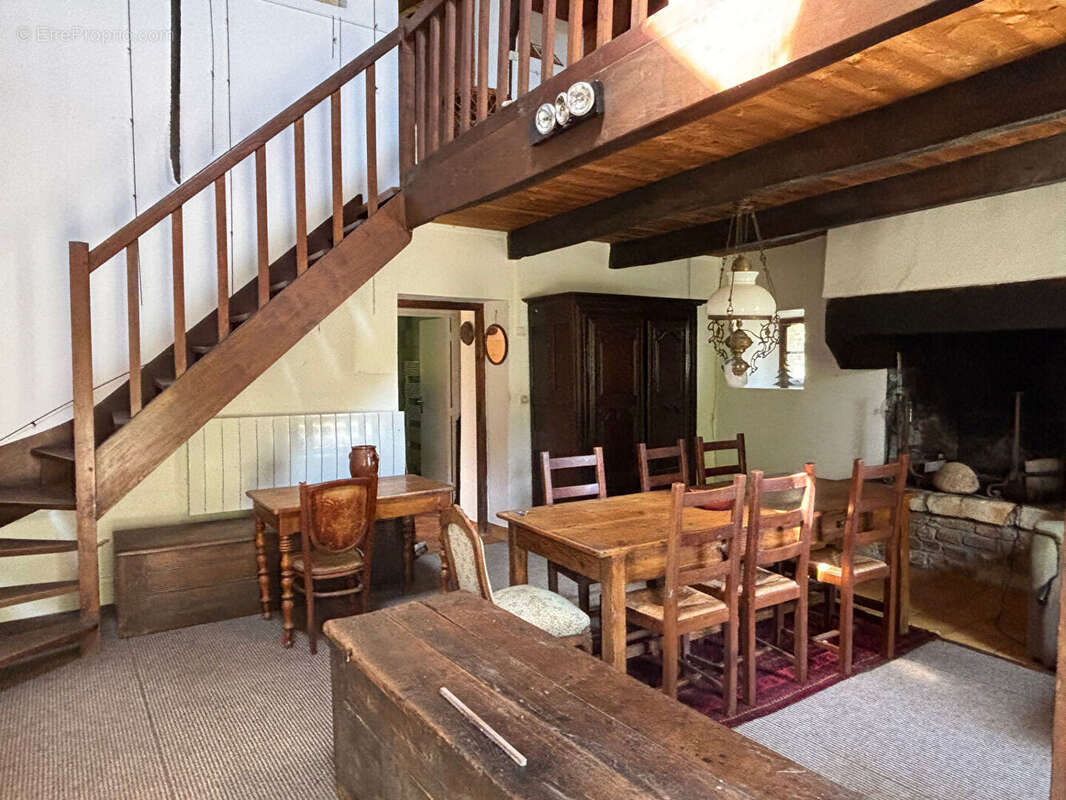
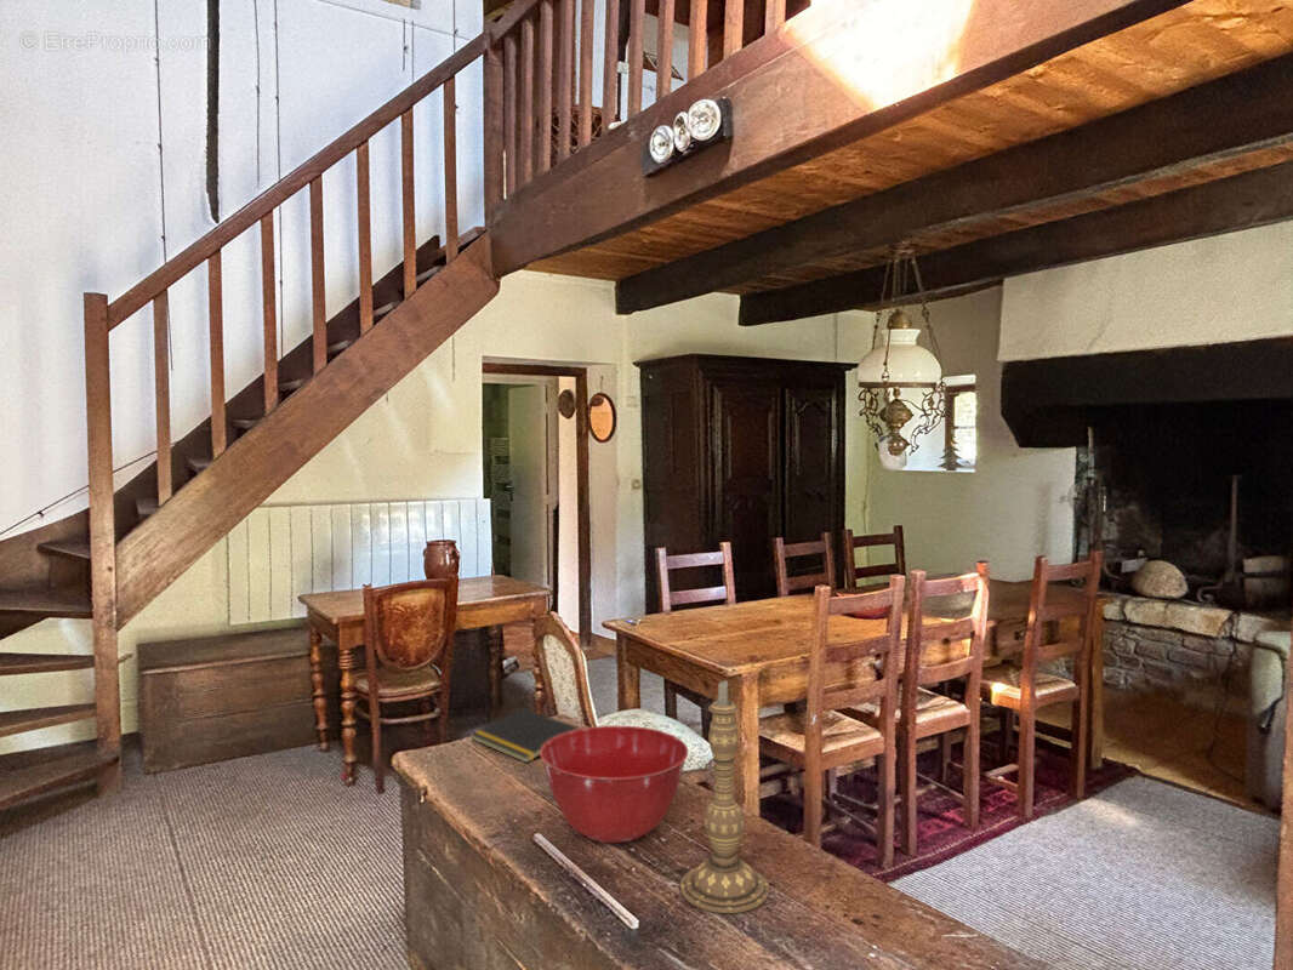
+ notepad (524, 732)
+ mixing bowl (615, 787)
+ candlestick (723, 783)
